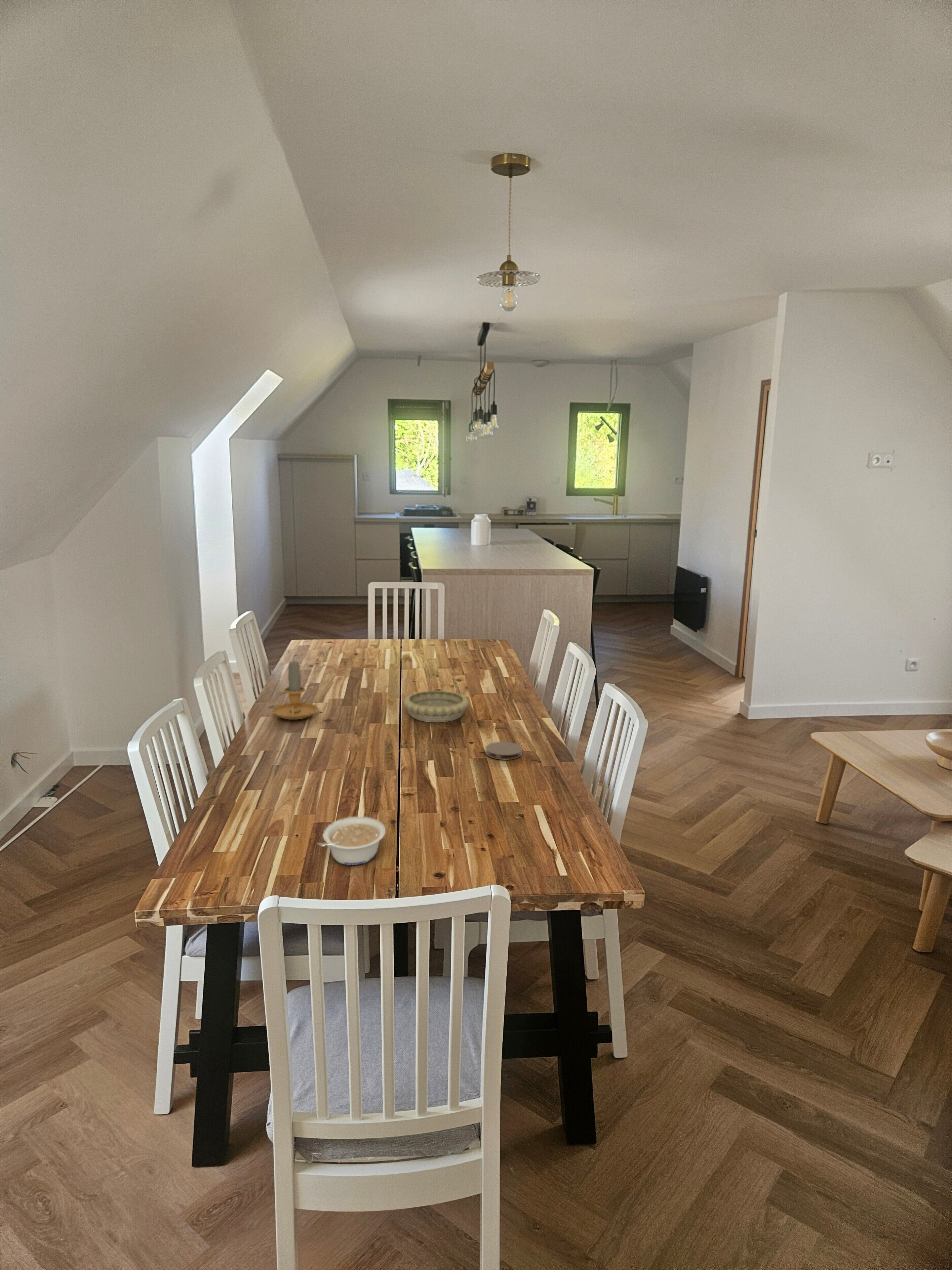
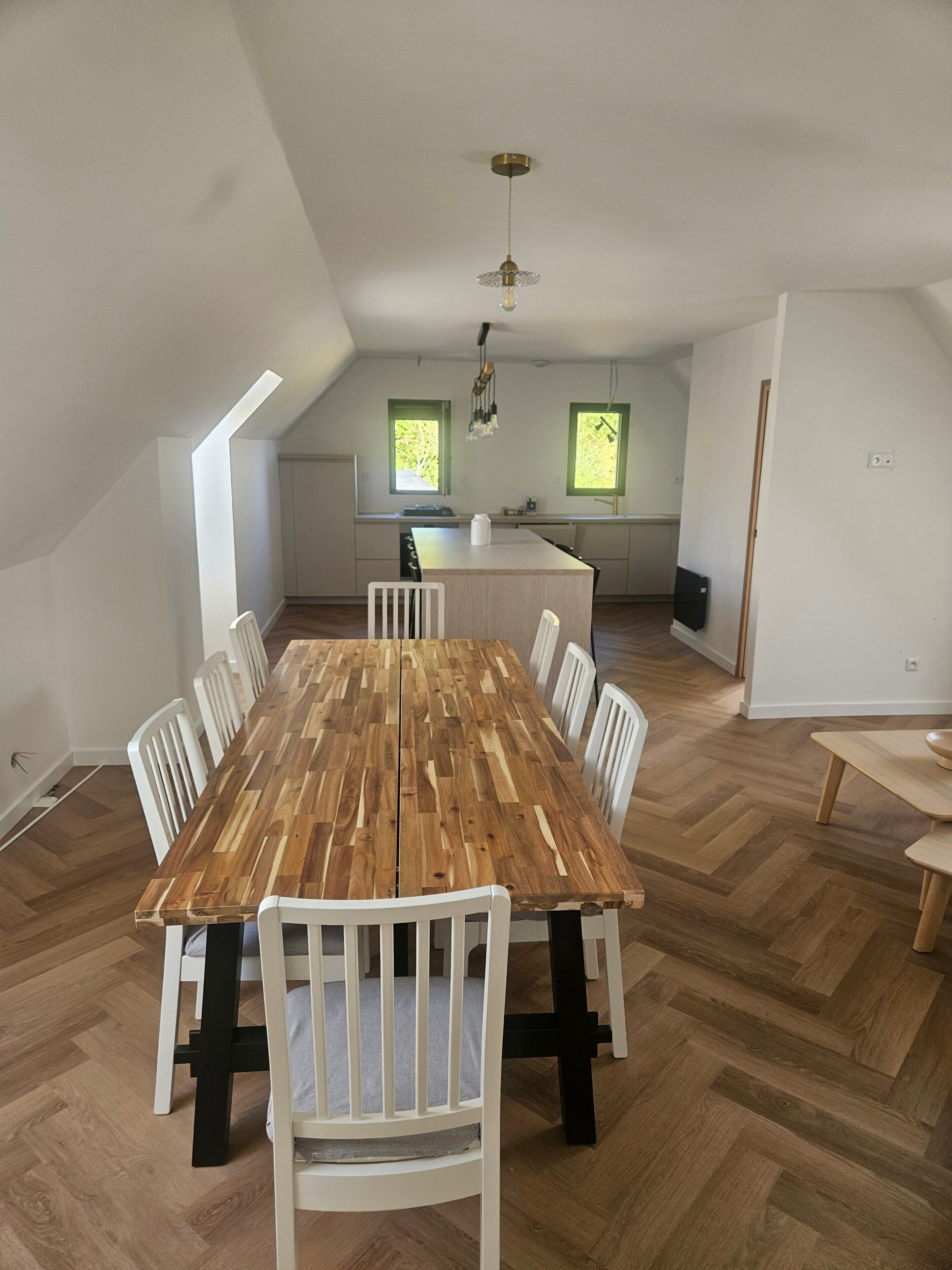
- coaster (504, 750)
- candle (294, 689)
- legume (354, 842)
- decorative bowl (436, 706)
